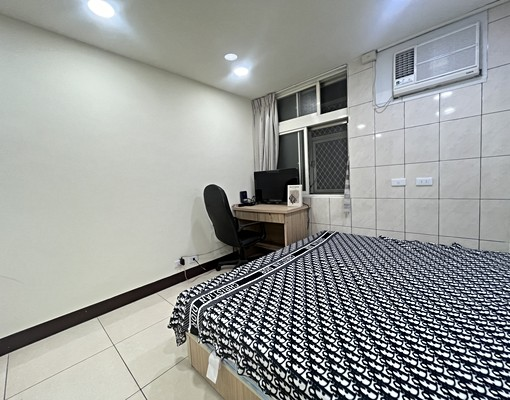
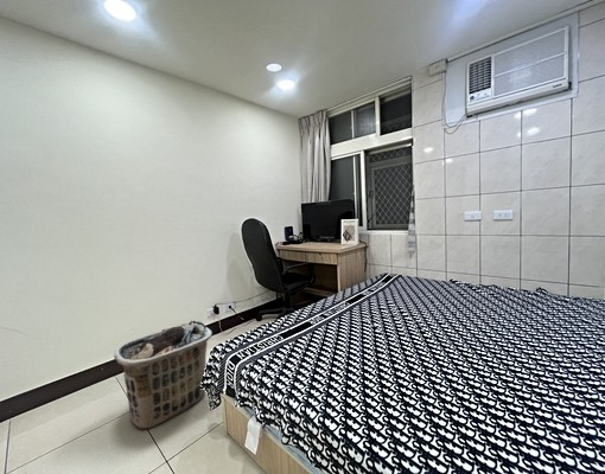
+ clothes hamper (167, 366)
